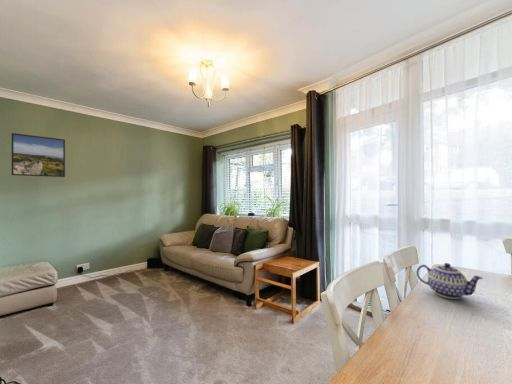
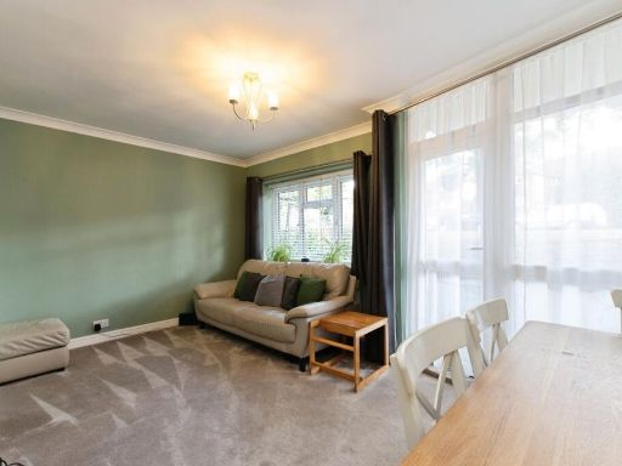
- teapot (447, 278)
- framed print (39, 156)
